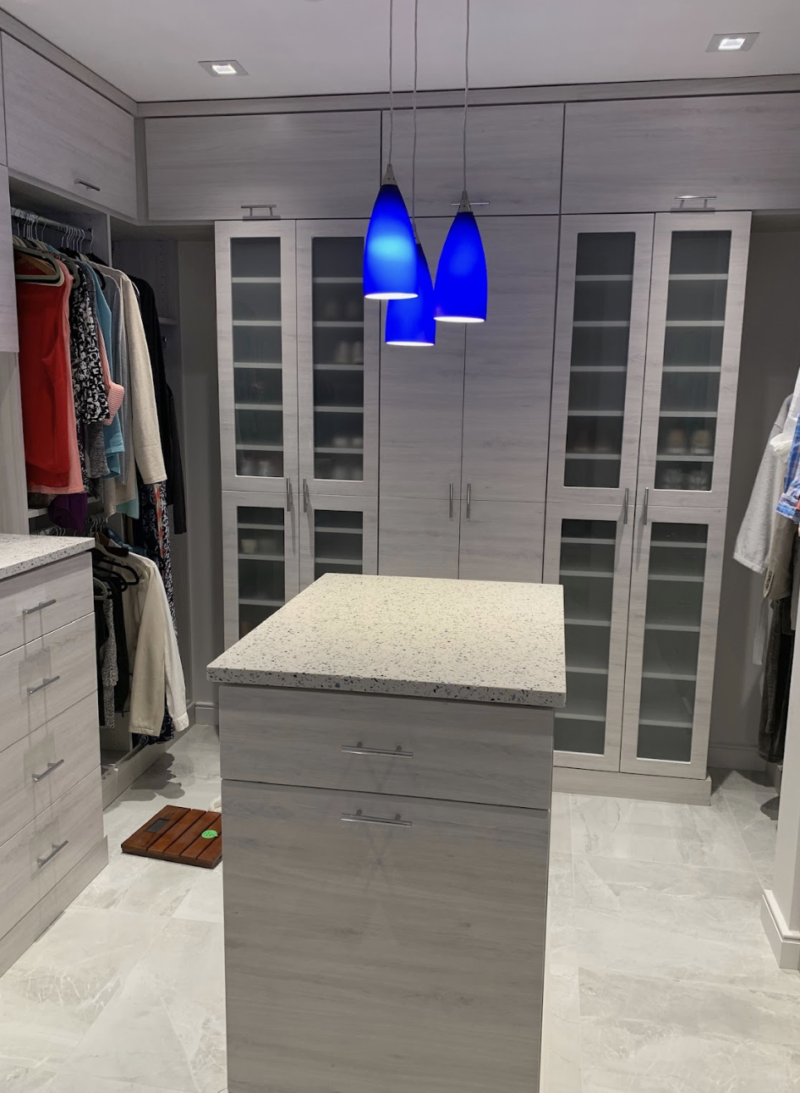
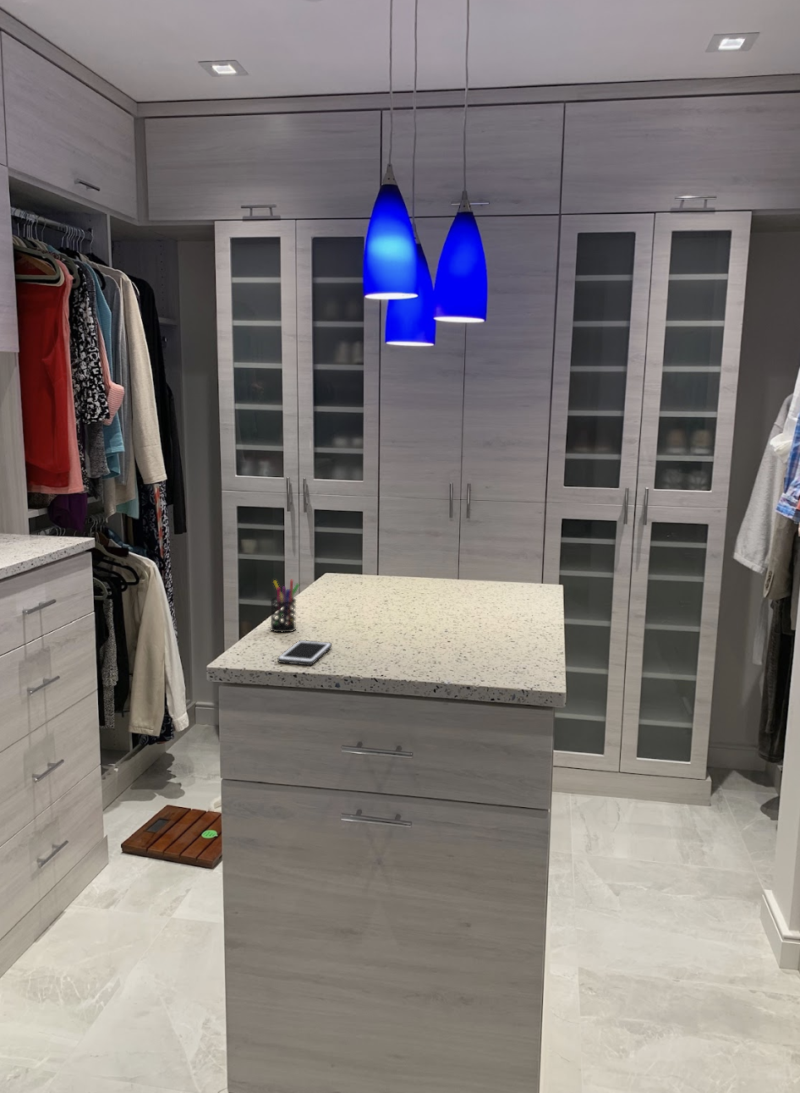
+ cell phone (305, 652)
+ pen holder (286, 603)
